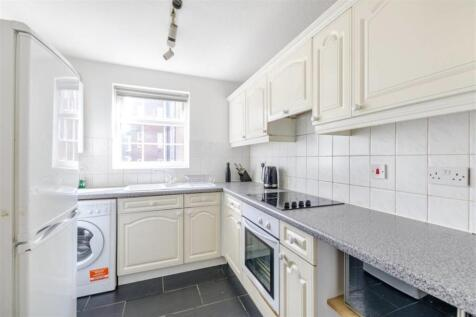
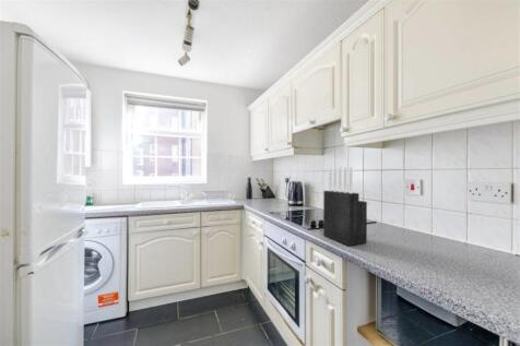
+ knife block (345, 203)
